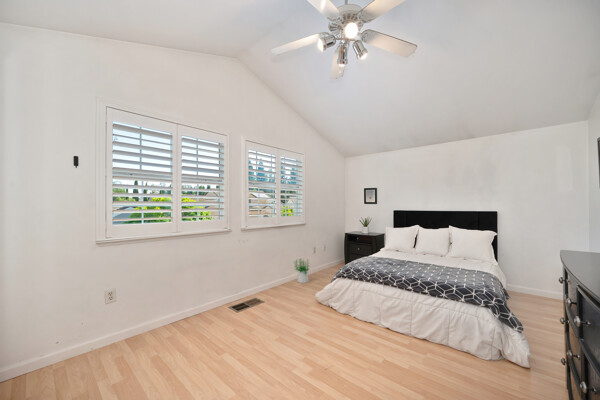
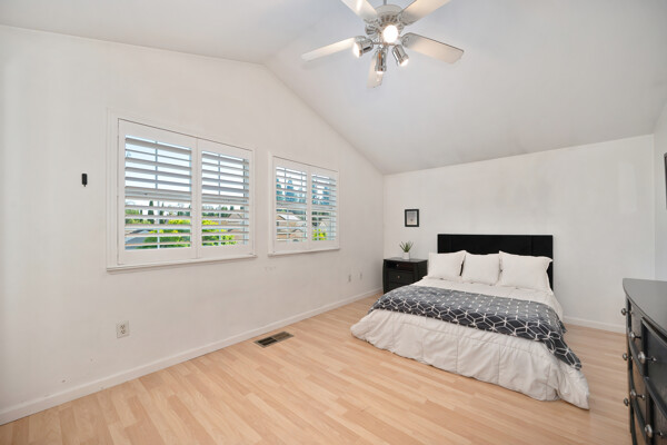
- potted plant (301, 270)
